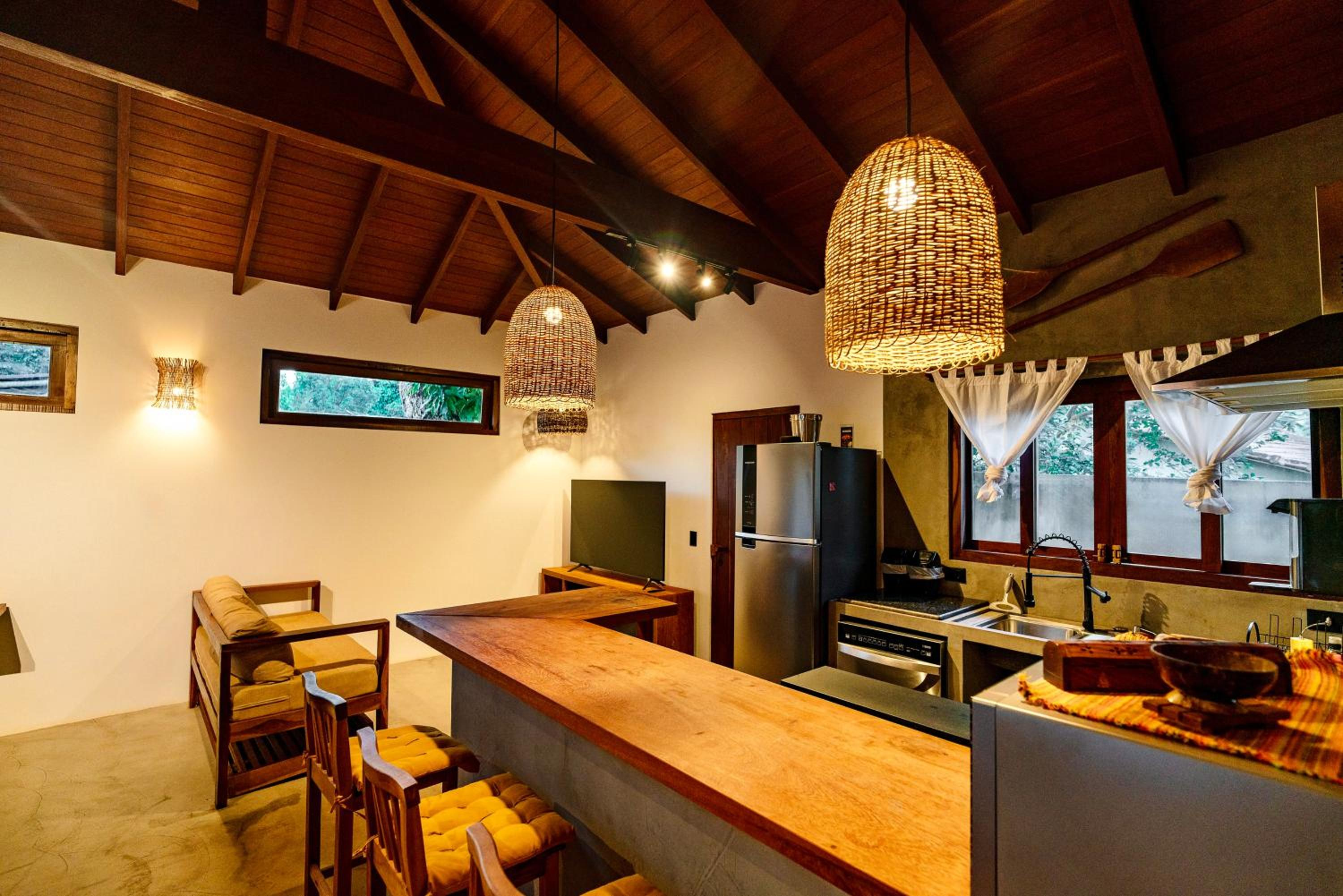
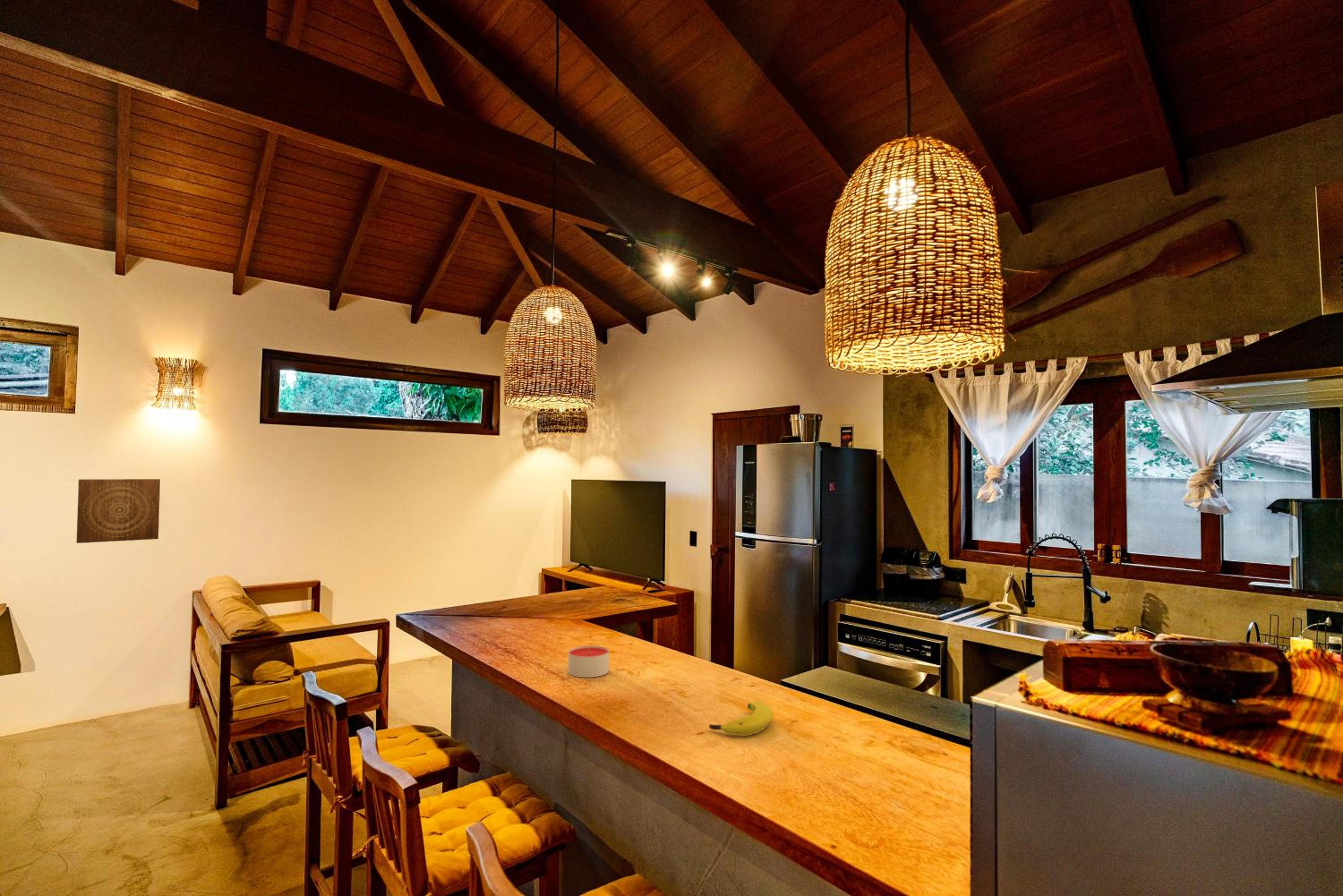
+ wall art (120, 510)
+ banana (743, 717)
+ candle (588, 660)
